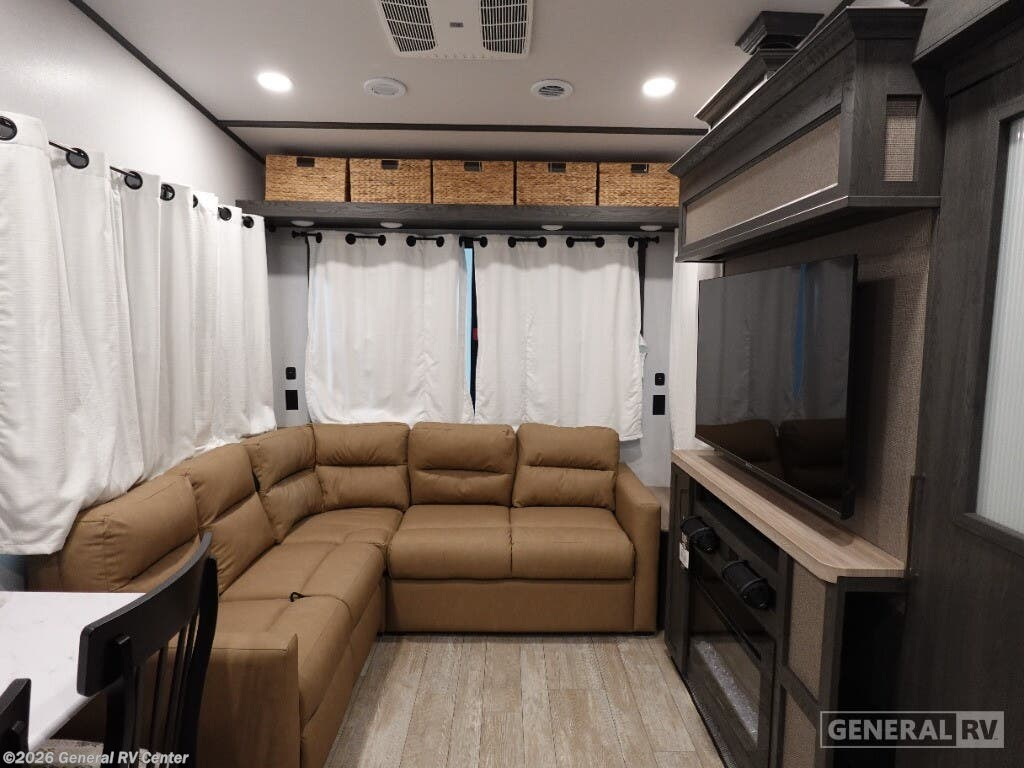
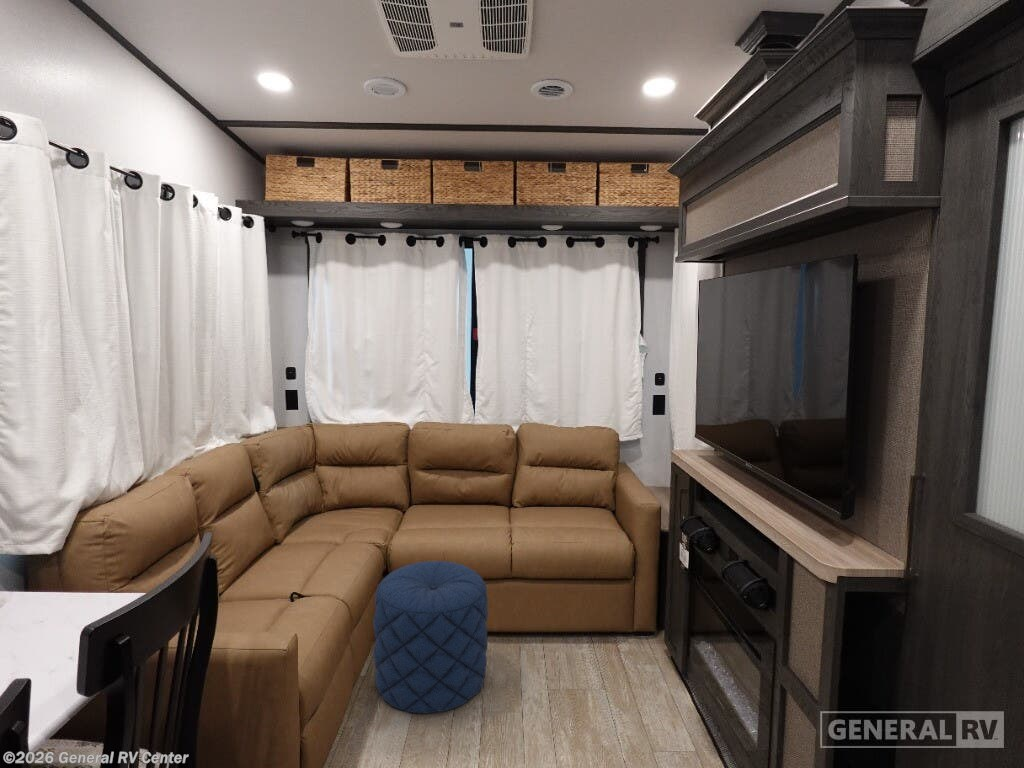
+ pouf (431, 628)
